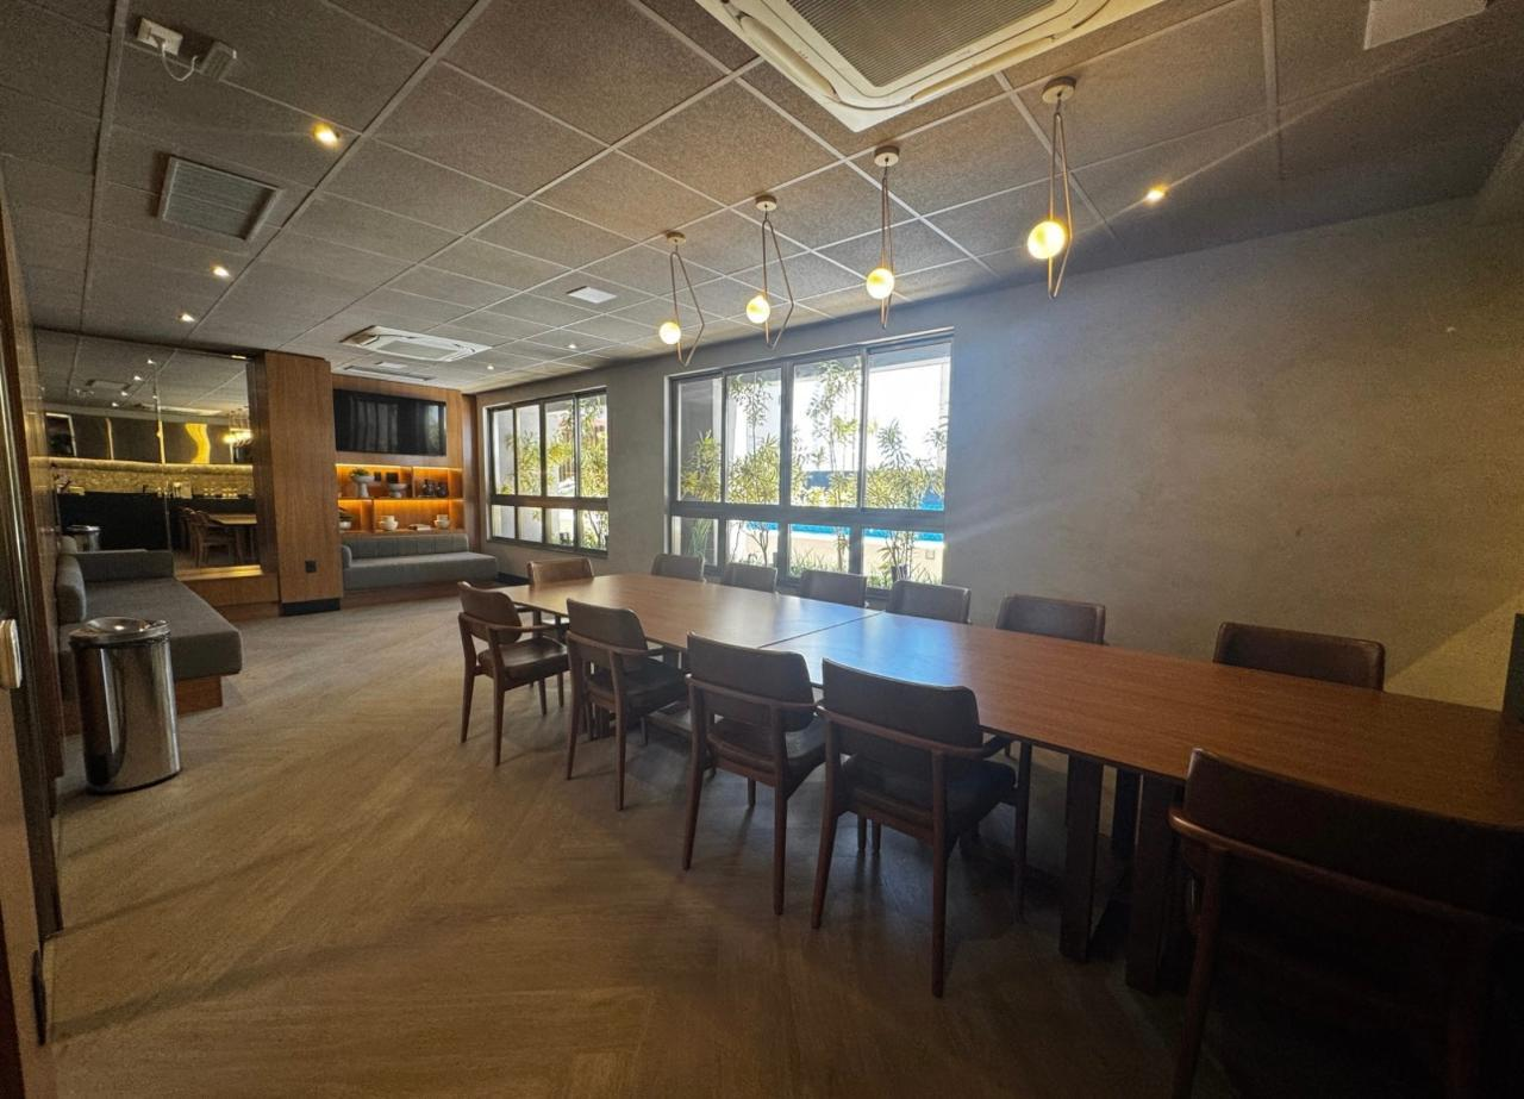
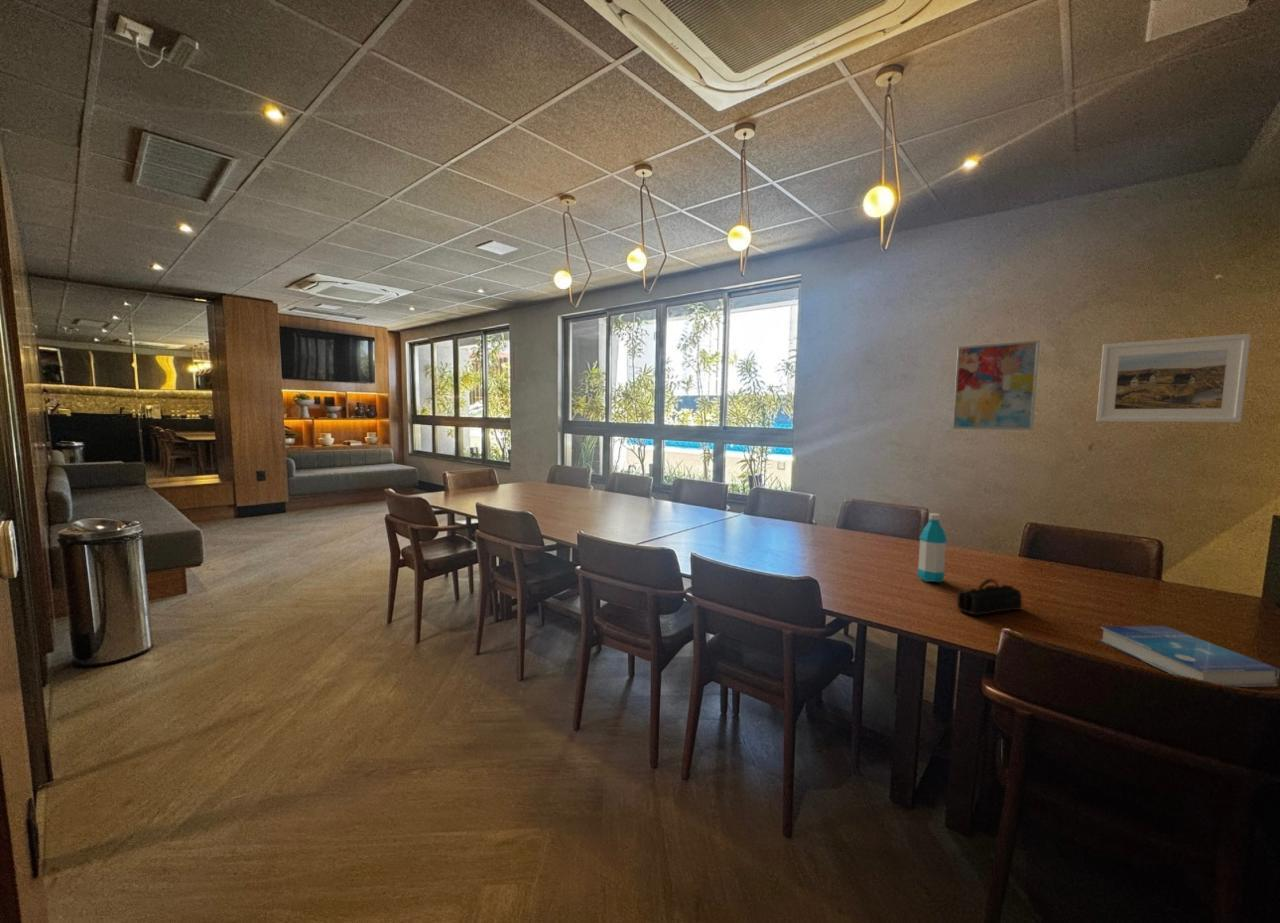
+ pencil case (989, 593)
+ wall art (994, 387)
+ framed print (1167, 380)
+ book (1181, 653)
+ water bottle (932, 547)
